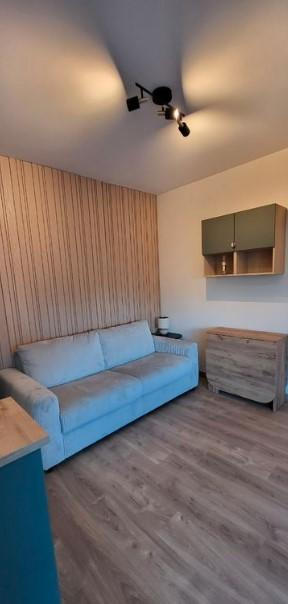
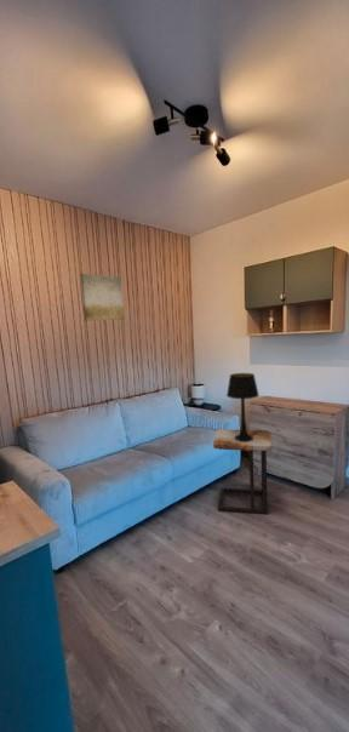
+ side table (250, 470)
+ table lamp (242, 406)
+ wall art (103, 297)
